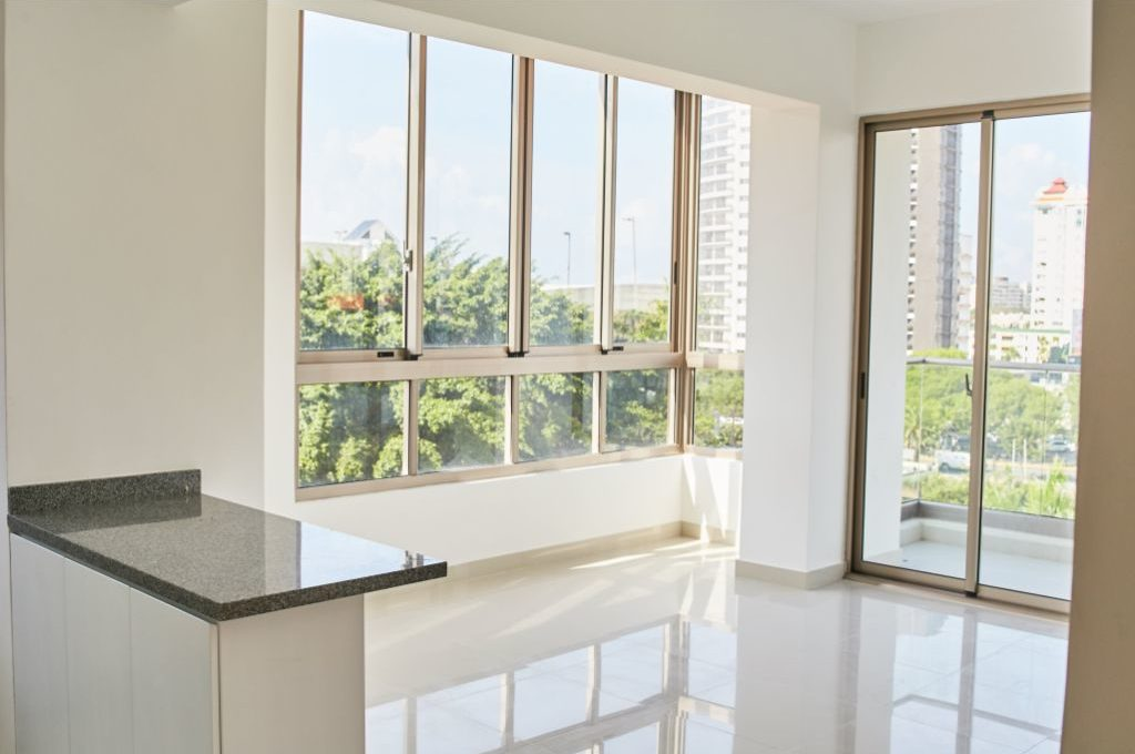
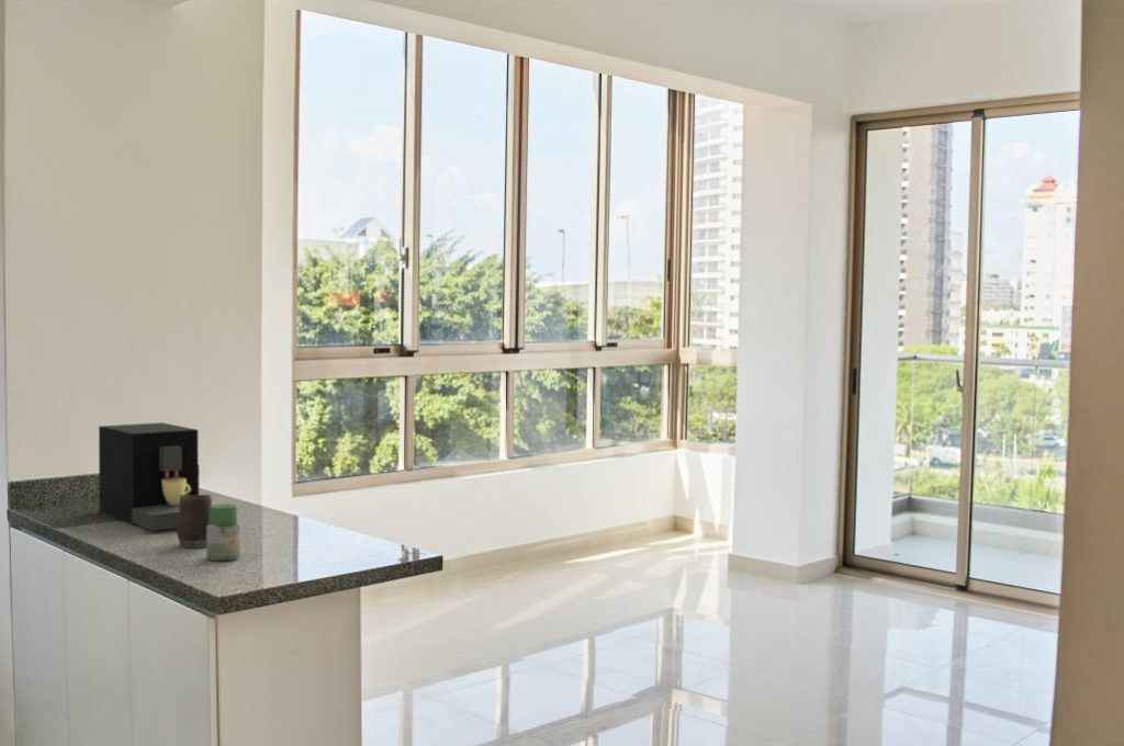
+ jar (223, 531)
+ coffee maker (157, 474)
+ mug (193, 519)
